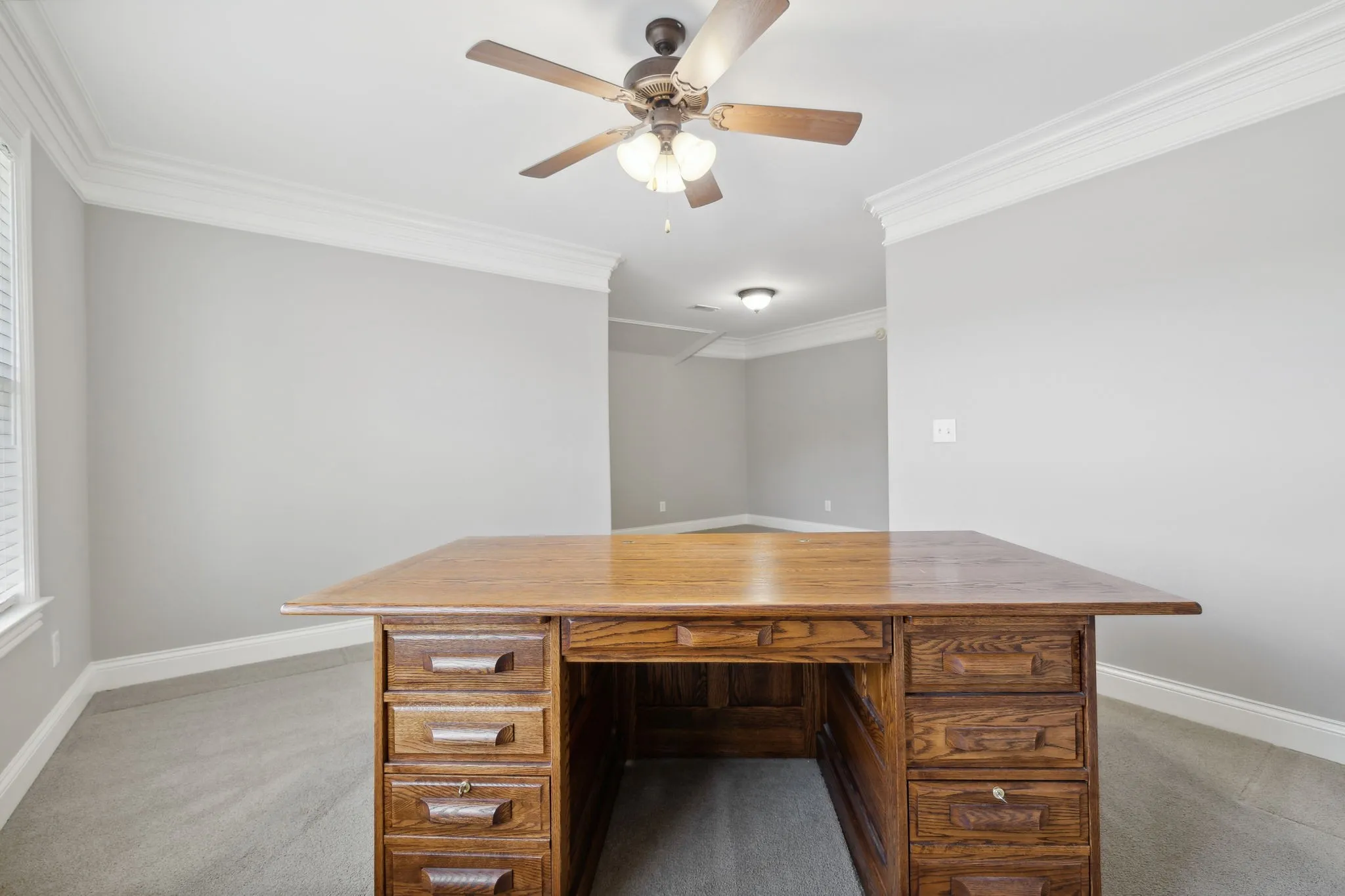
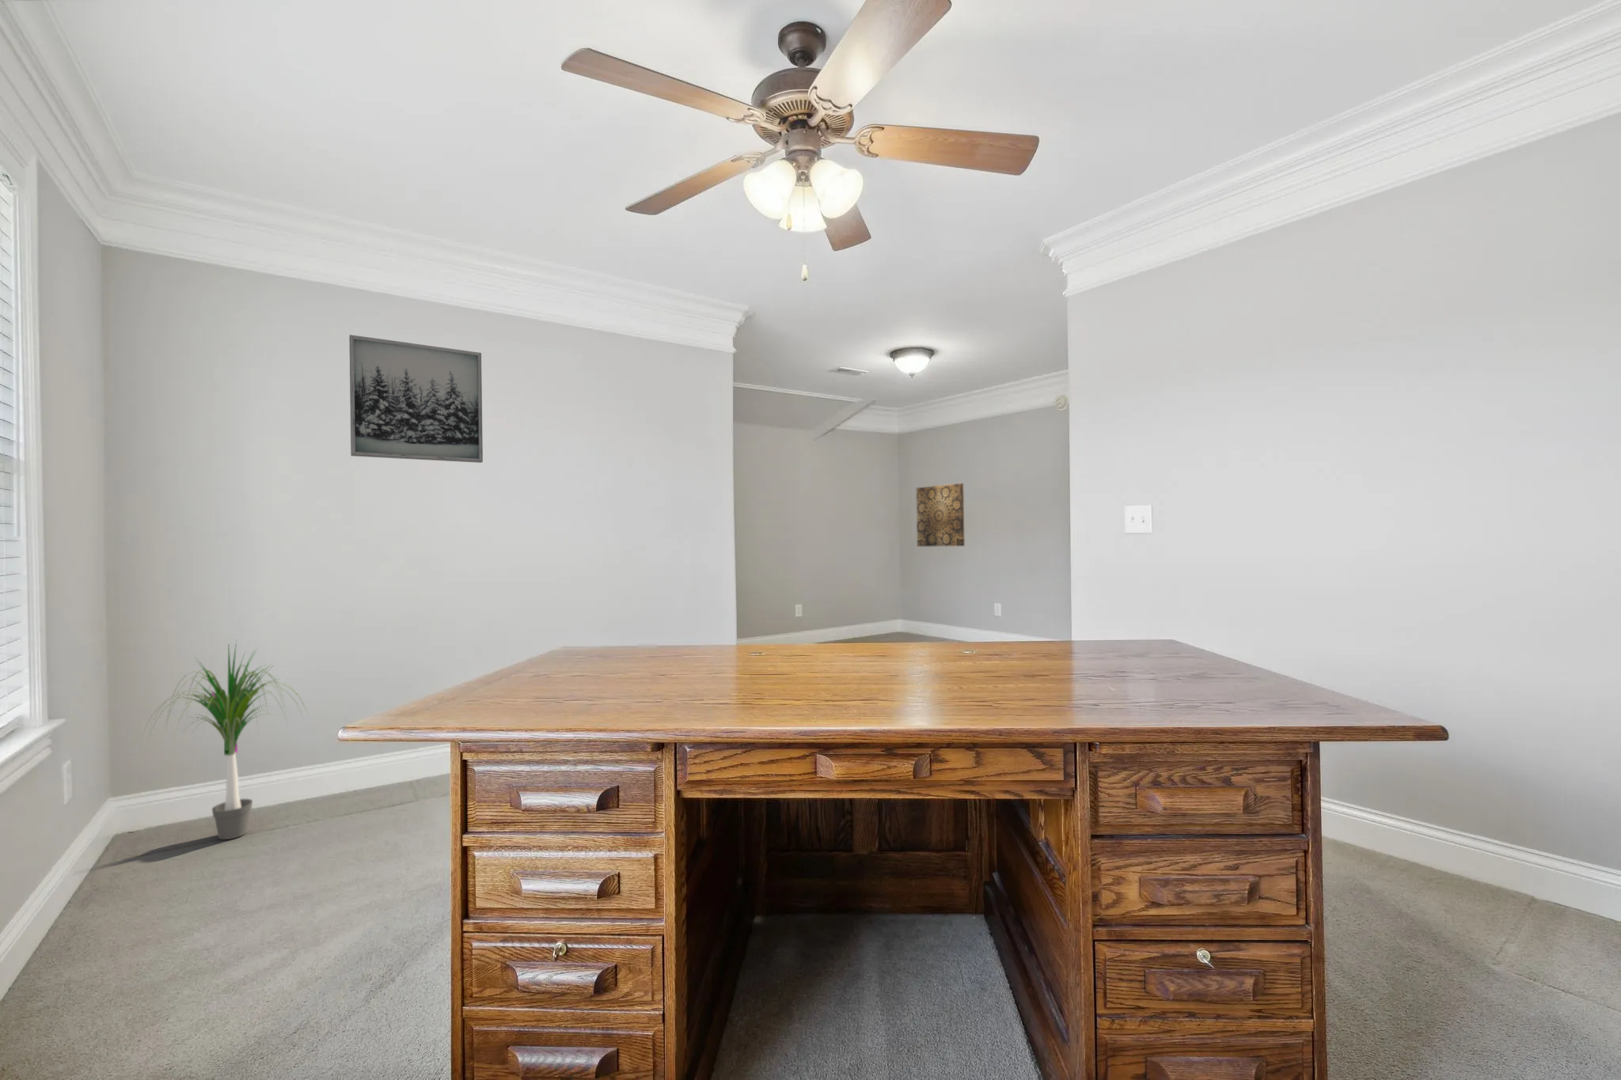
+ wall art (940, 516)
+ wall art (418, 401)
+ potted plant (230, 735)
